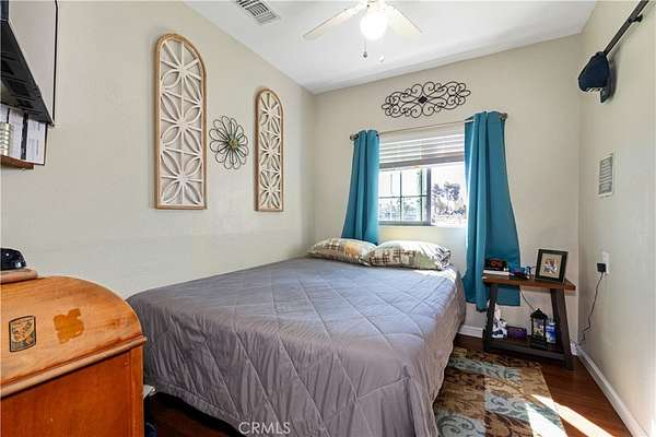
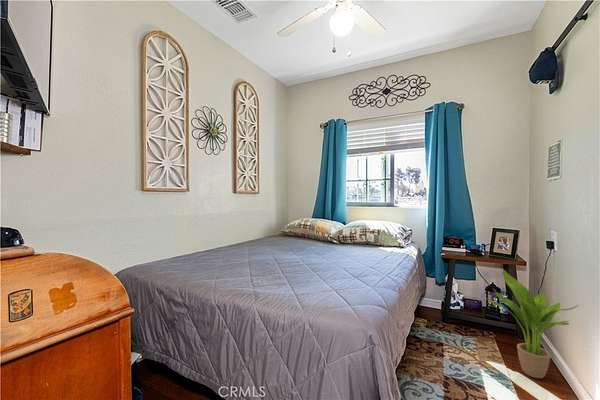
+ potted plant (524, 325)
